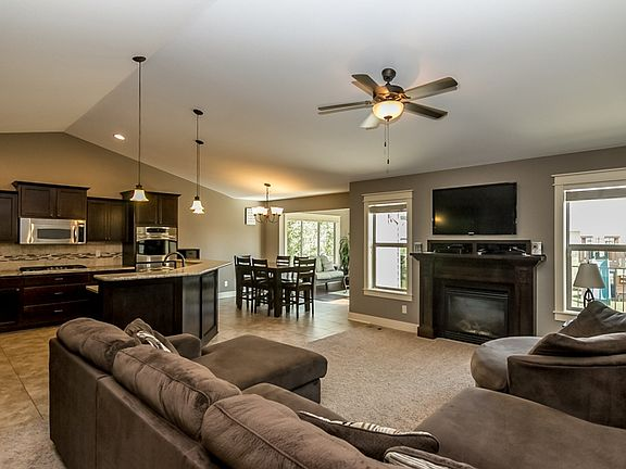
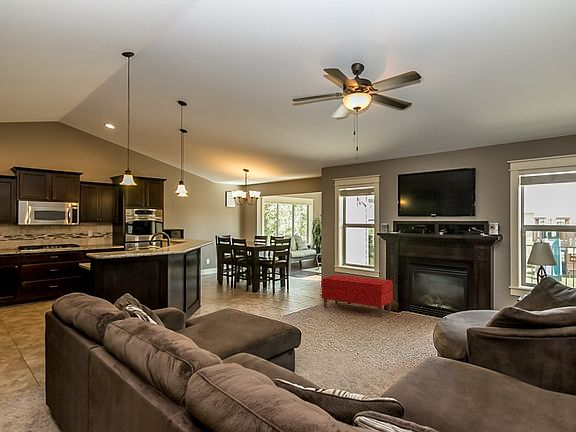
+ bench (356, 294)
